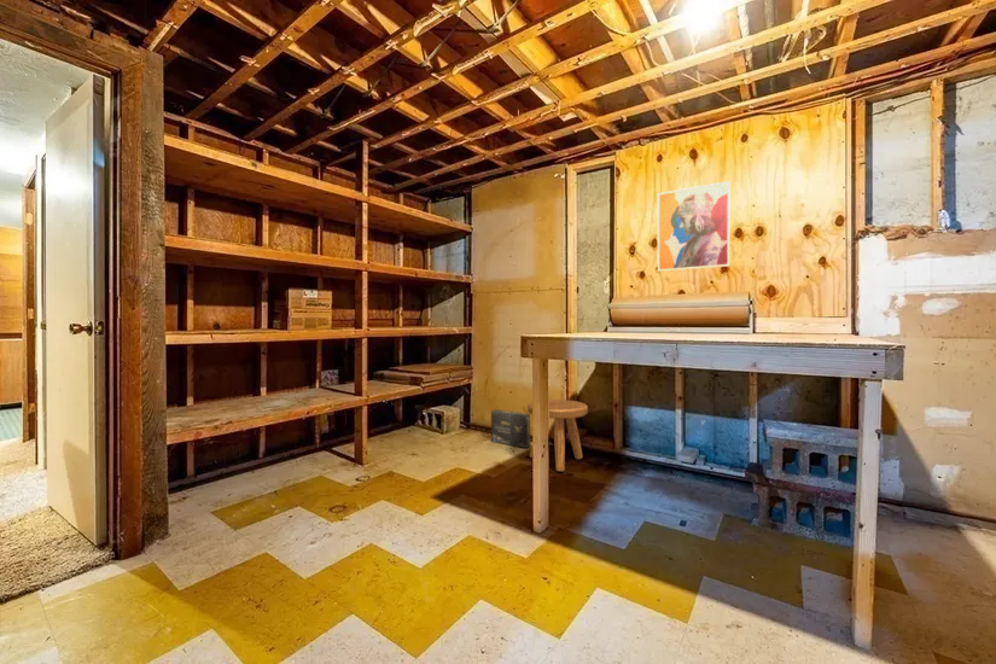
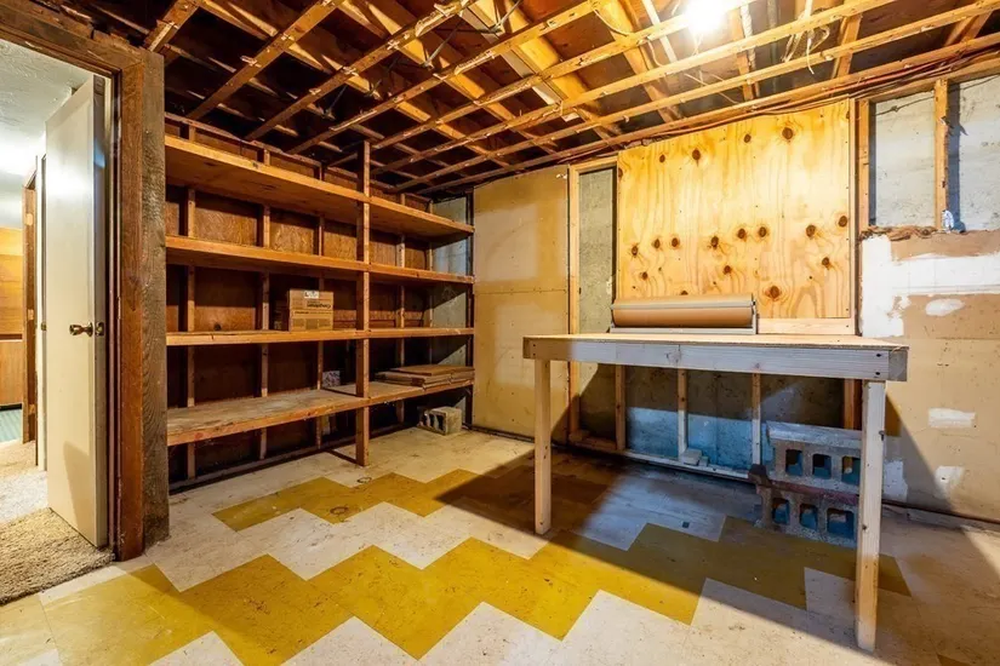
- box (509, 427)
- wall art (692, 228)
- stool (557, 432)
